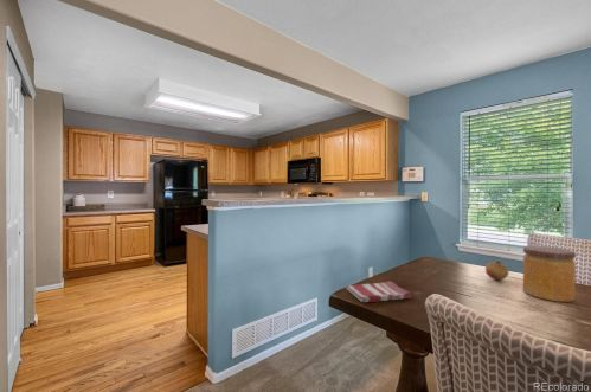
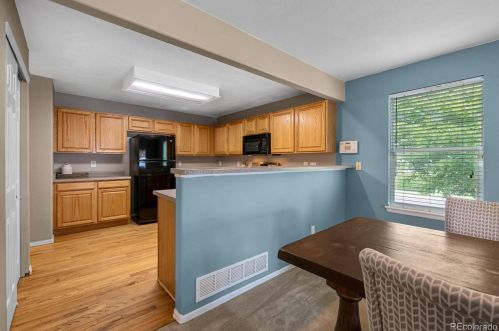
- jar (547, 271)
- fruit (496, 269)
- dish towel (377, 290)
